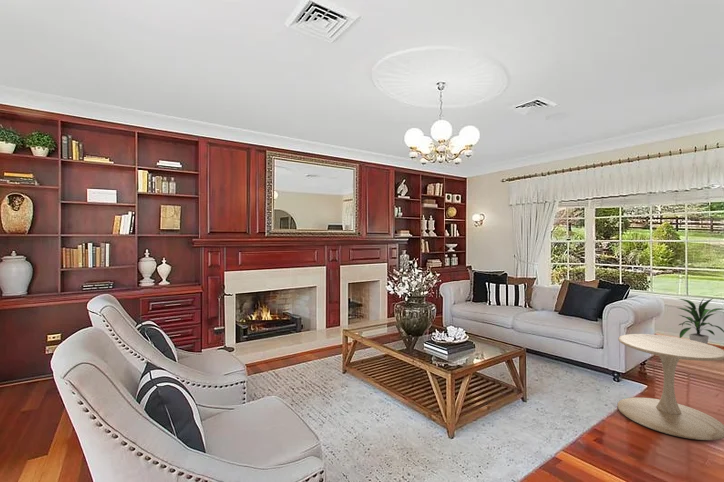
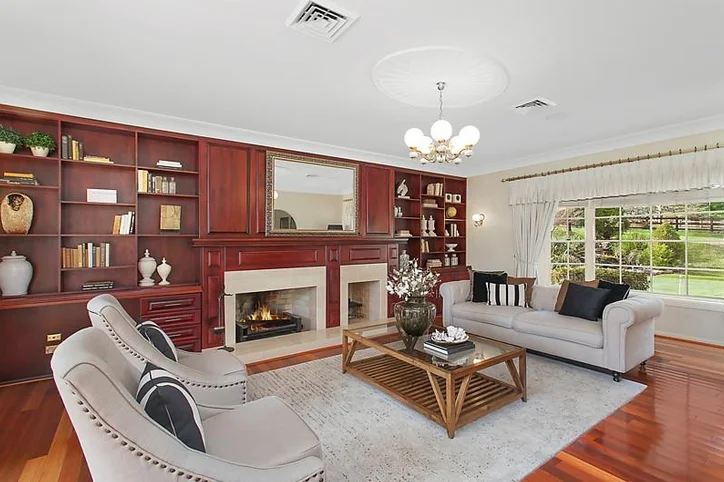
- indoor plant (696, 322)
- side table (668, 381)
